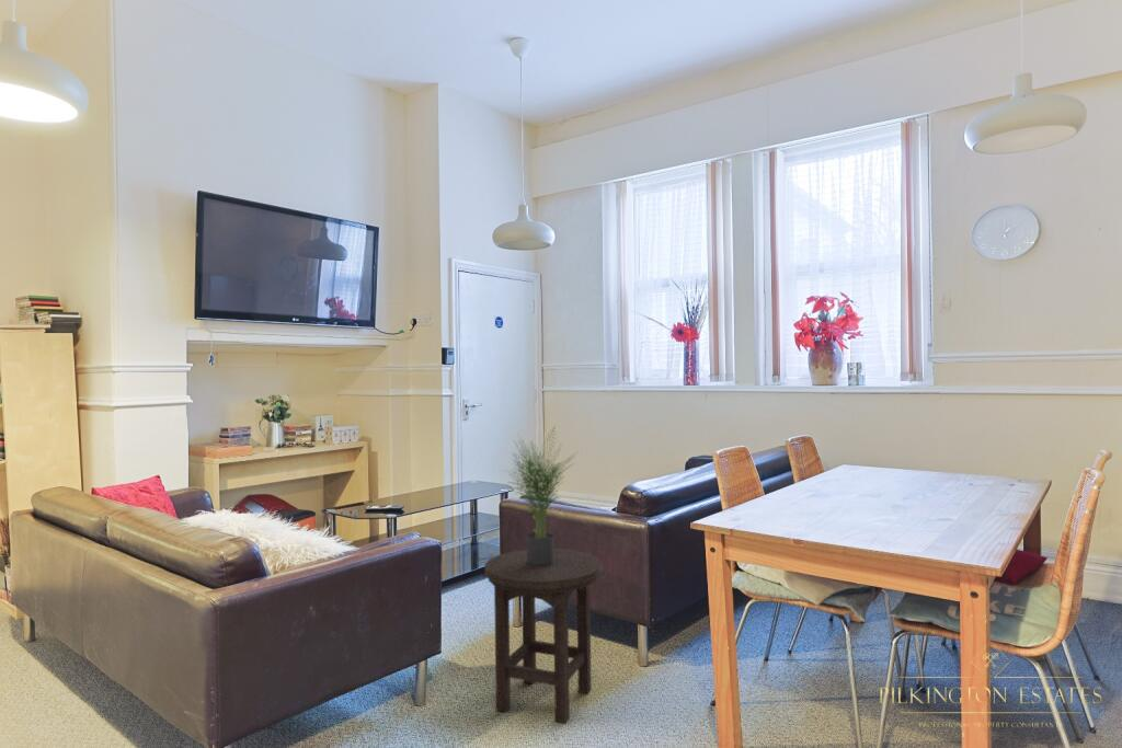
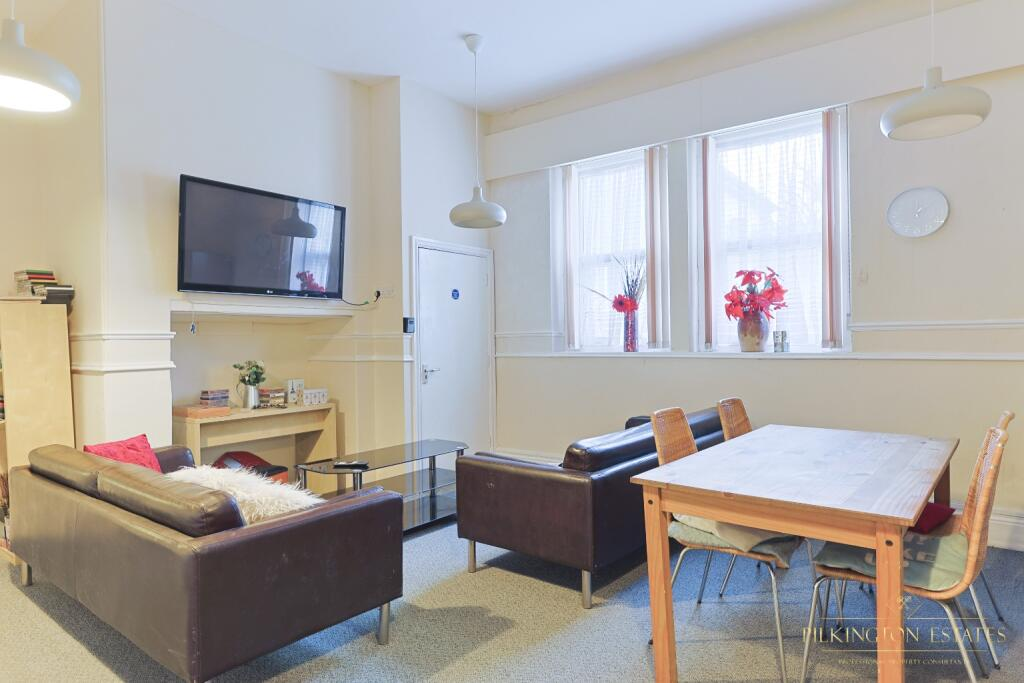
- stool (535, 631)
- potted plant (536, 495)
